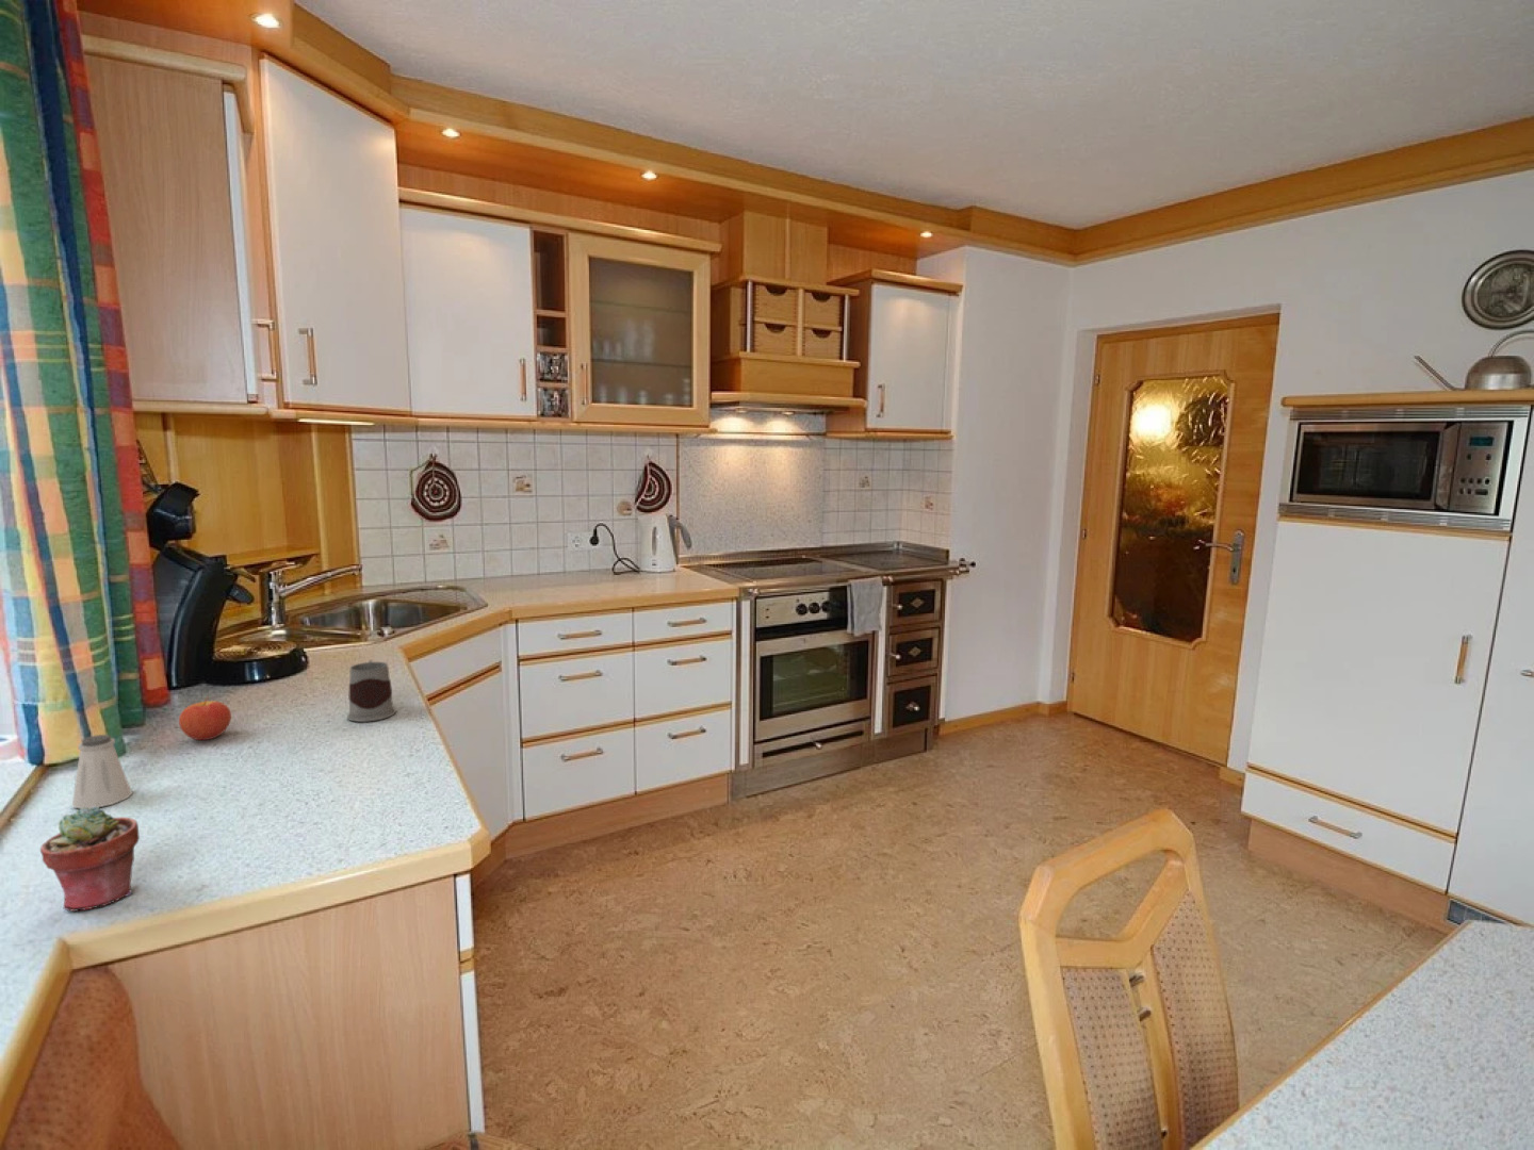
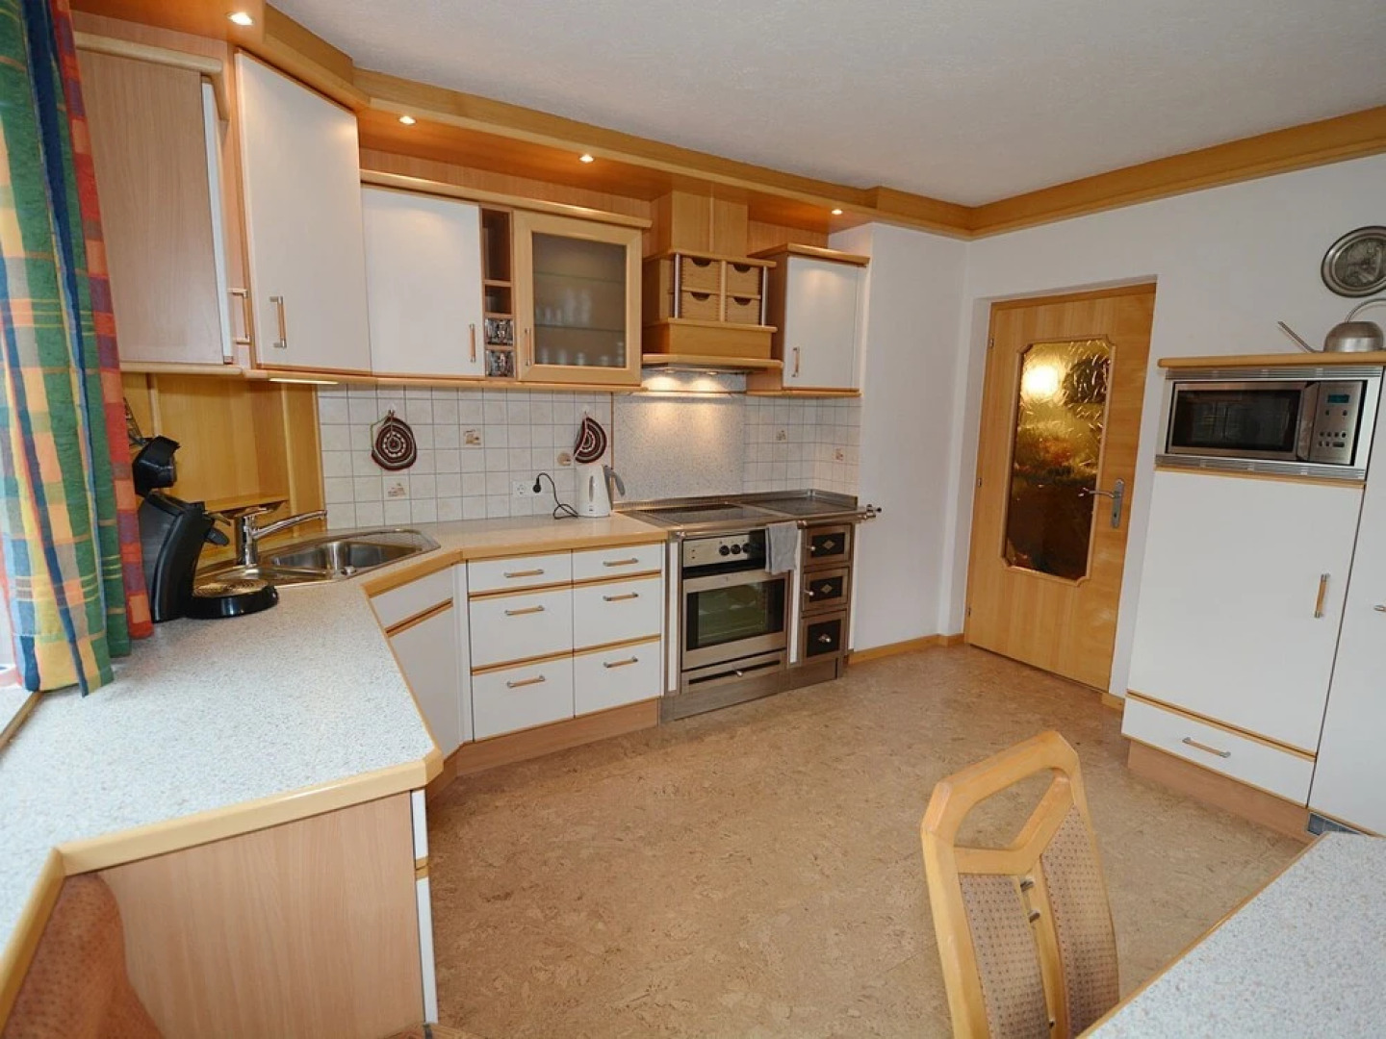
- apple (204, 716)
- saltshaker (99, 768)
- mug (371, 687)
- potted succulent (93, 852)
